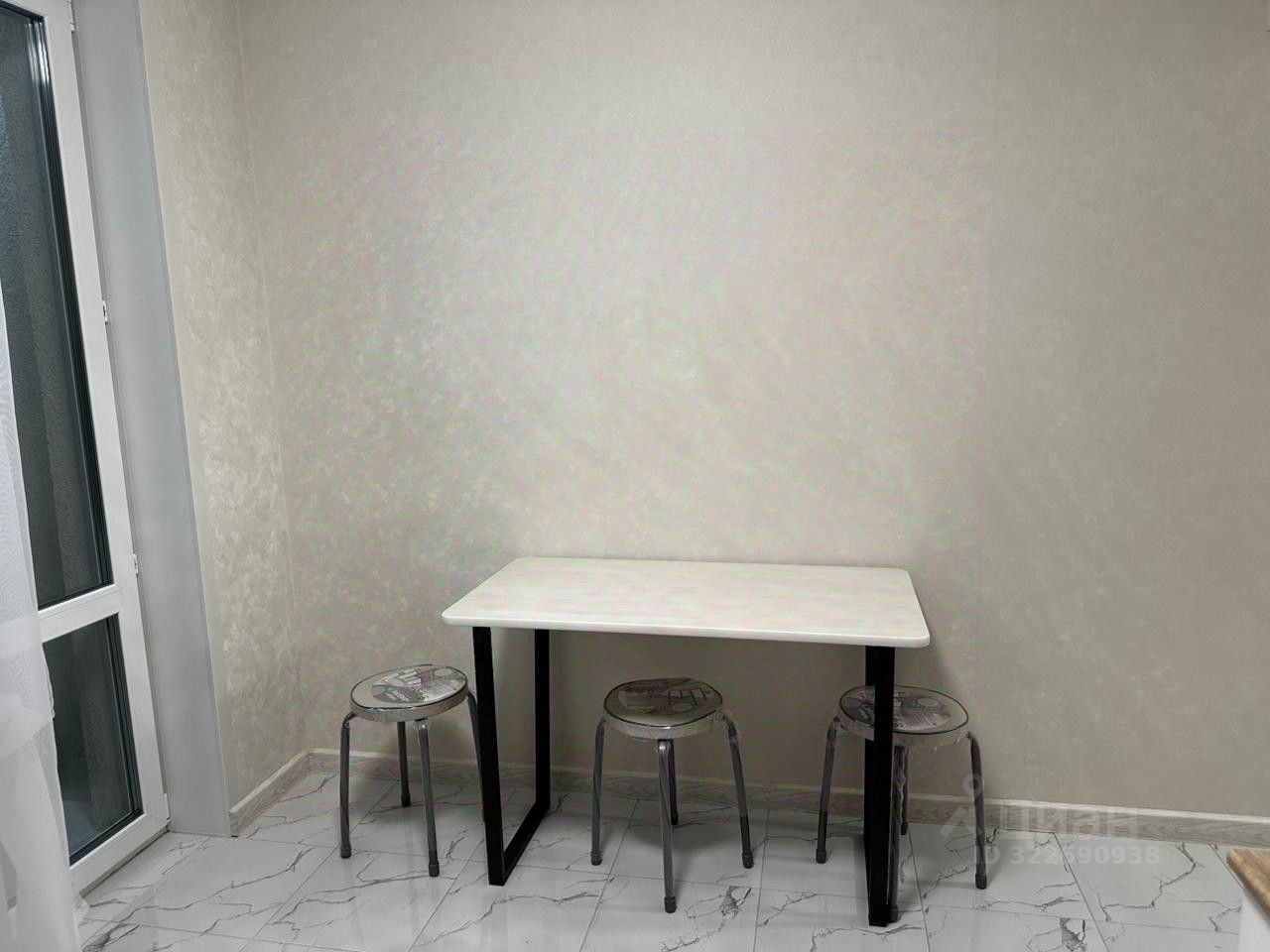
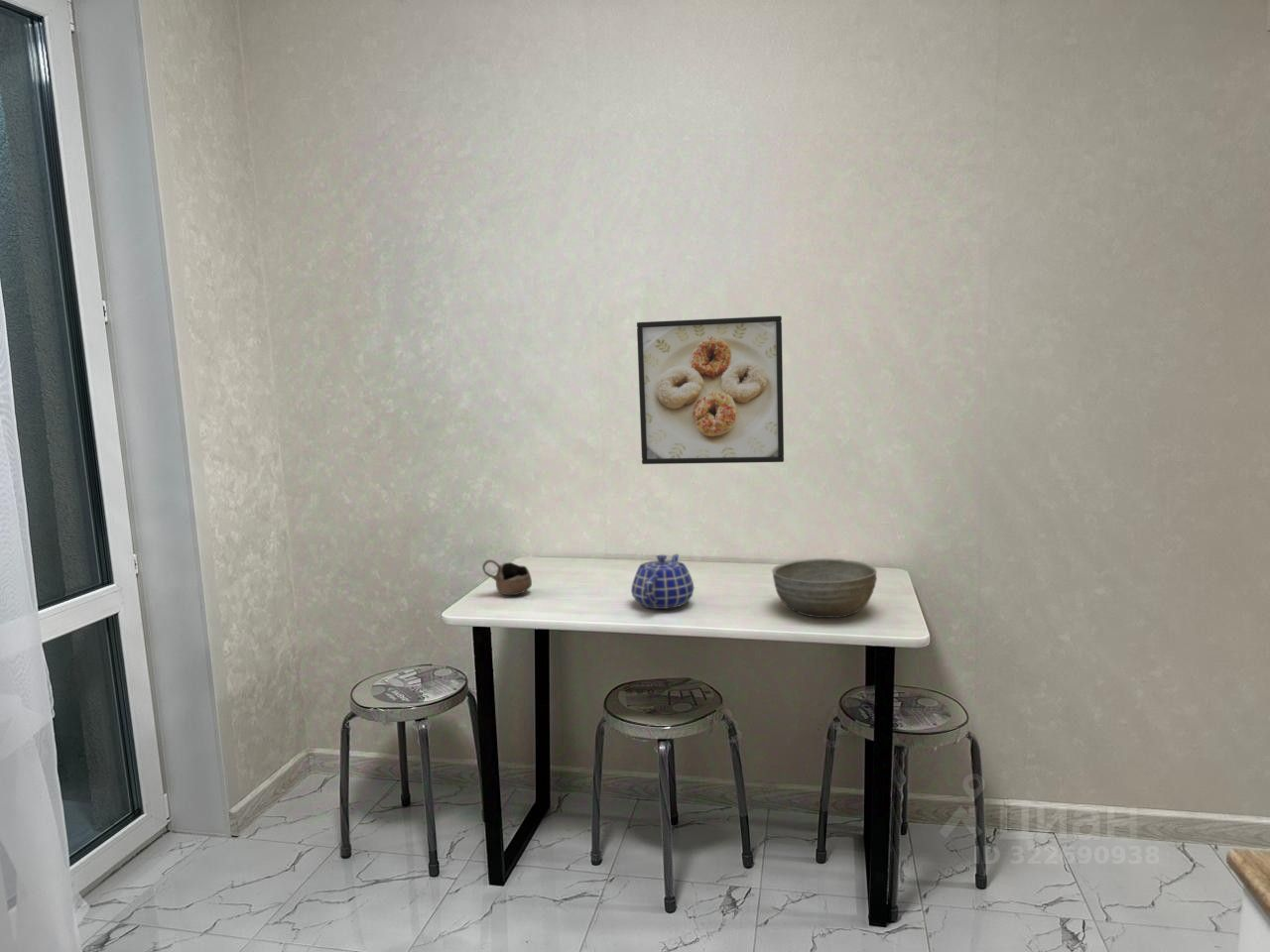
+ cup (508, 574)
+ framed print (709, 392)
+ teapot (663, 578)
+ bowl (824, 588)
